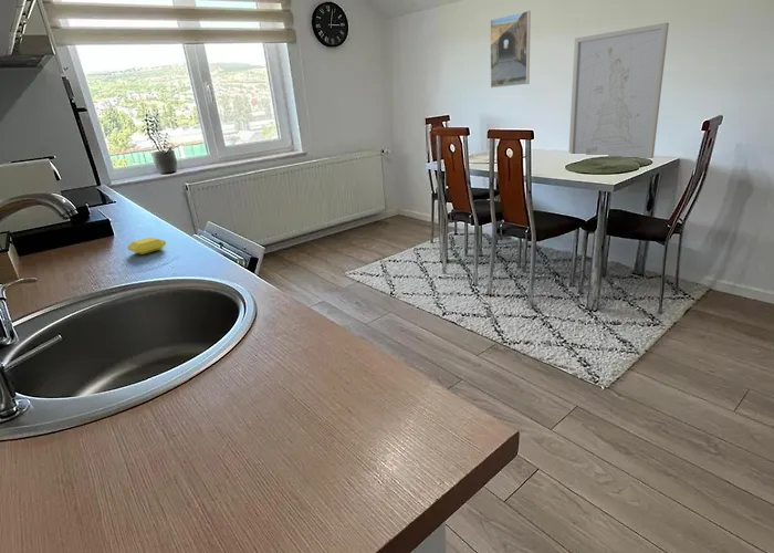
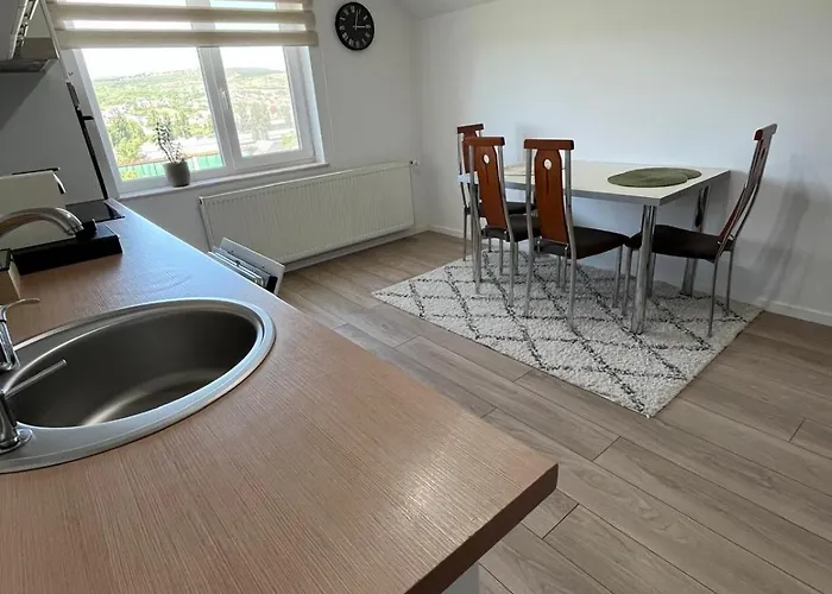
- wall art (613, 102)
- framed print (509, 51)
- soap bar (146, 244)
